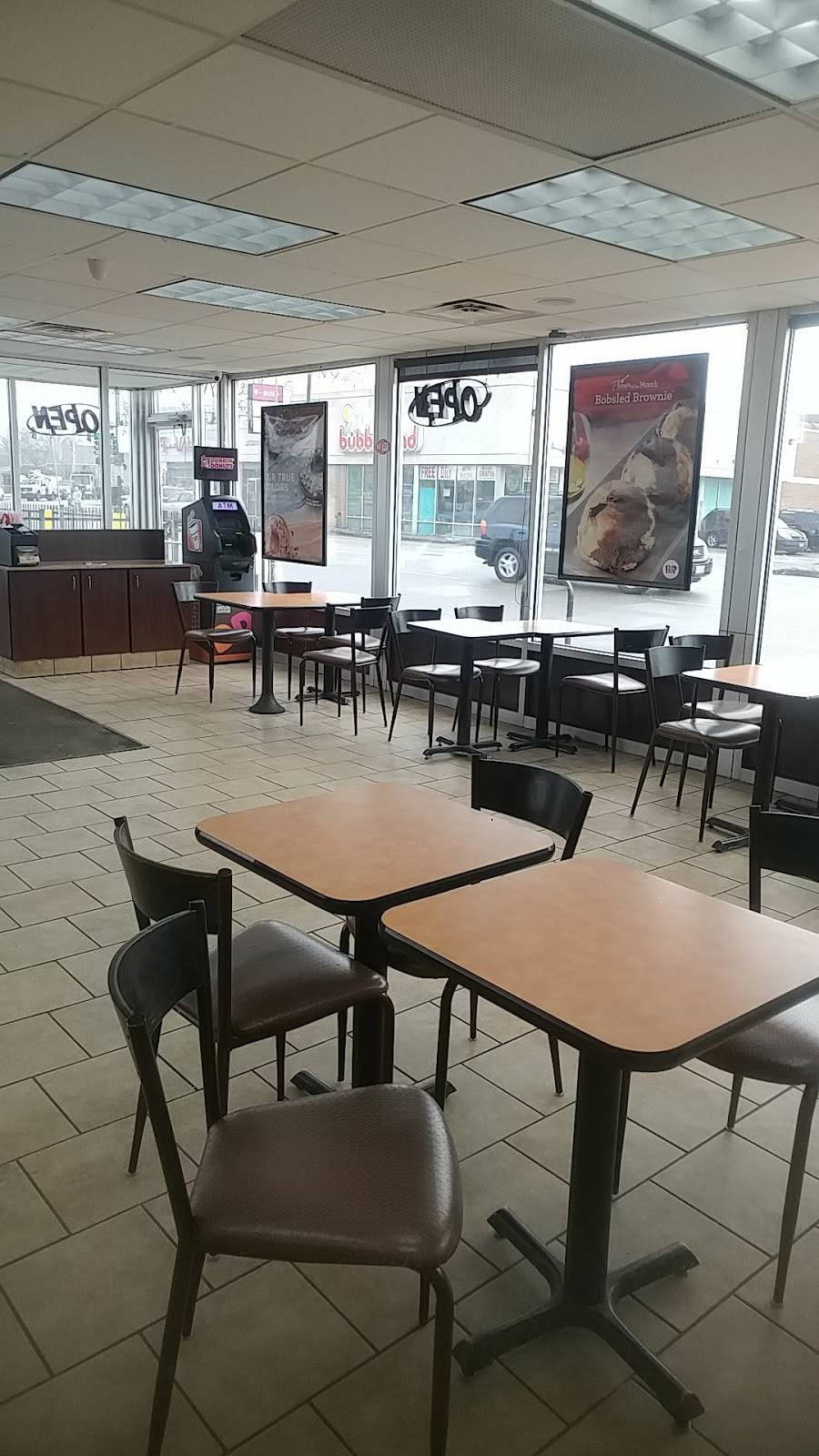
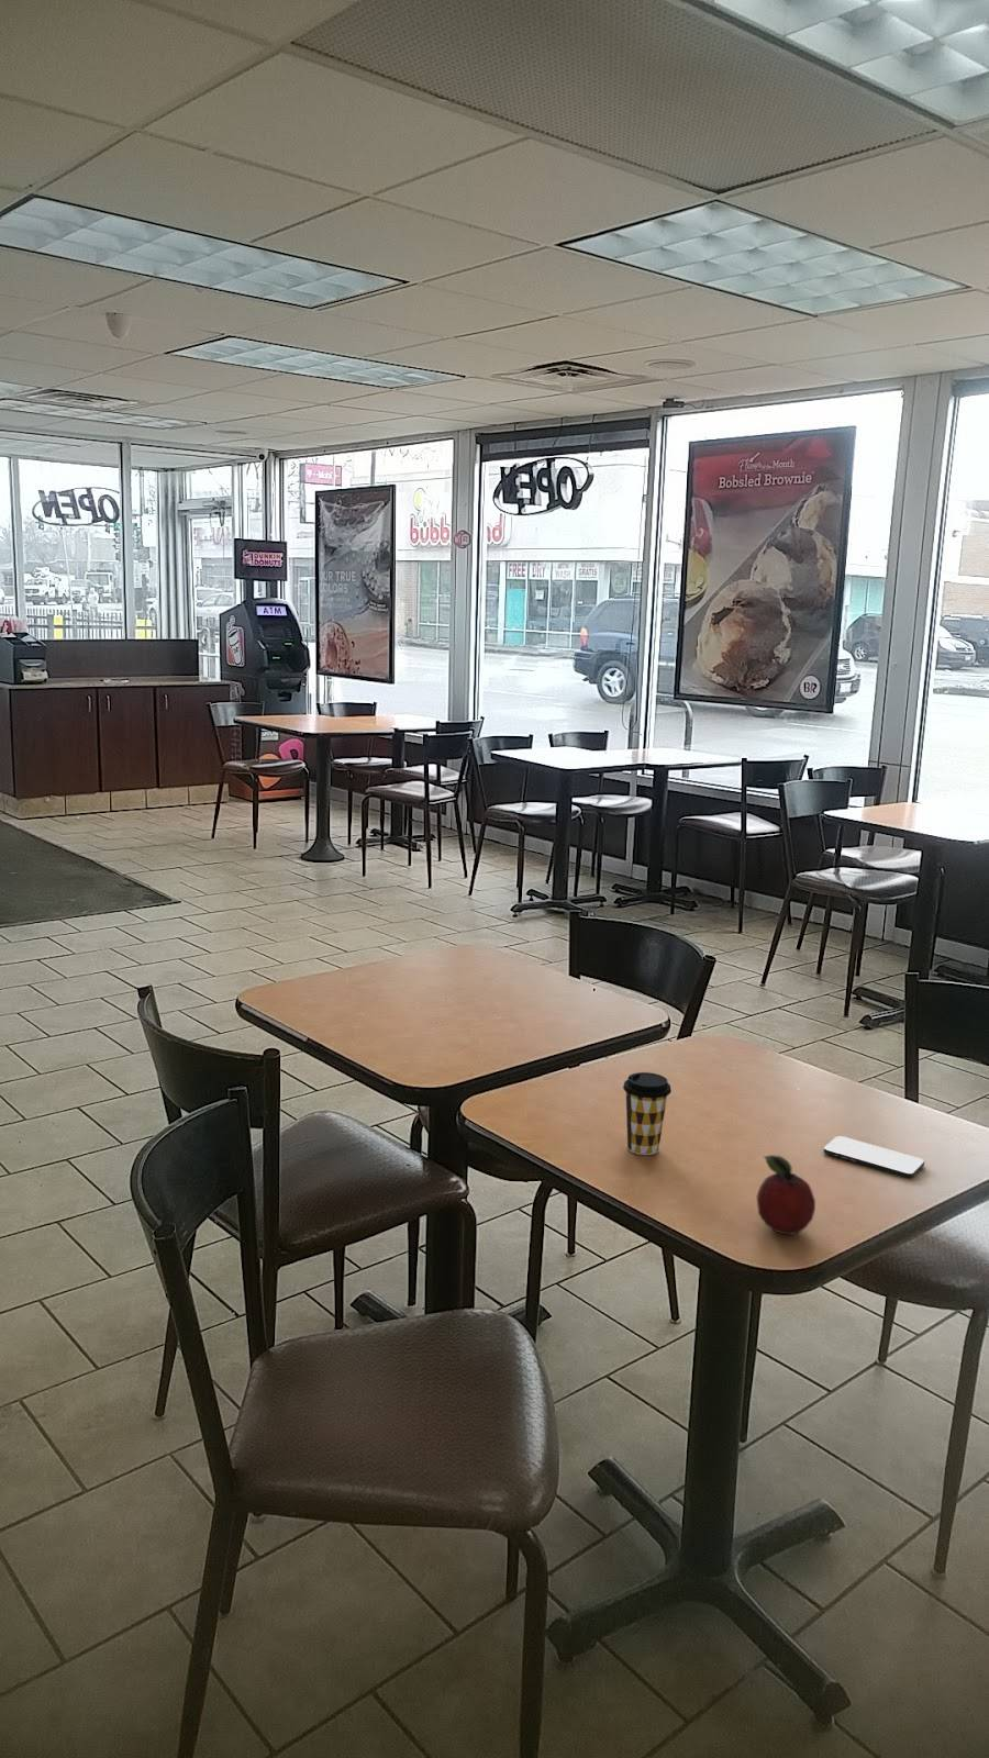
+ coffee cup (645, 1114)
+ fruit (785, 1195)
+ smartphone (873, 1155)
